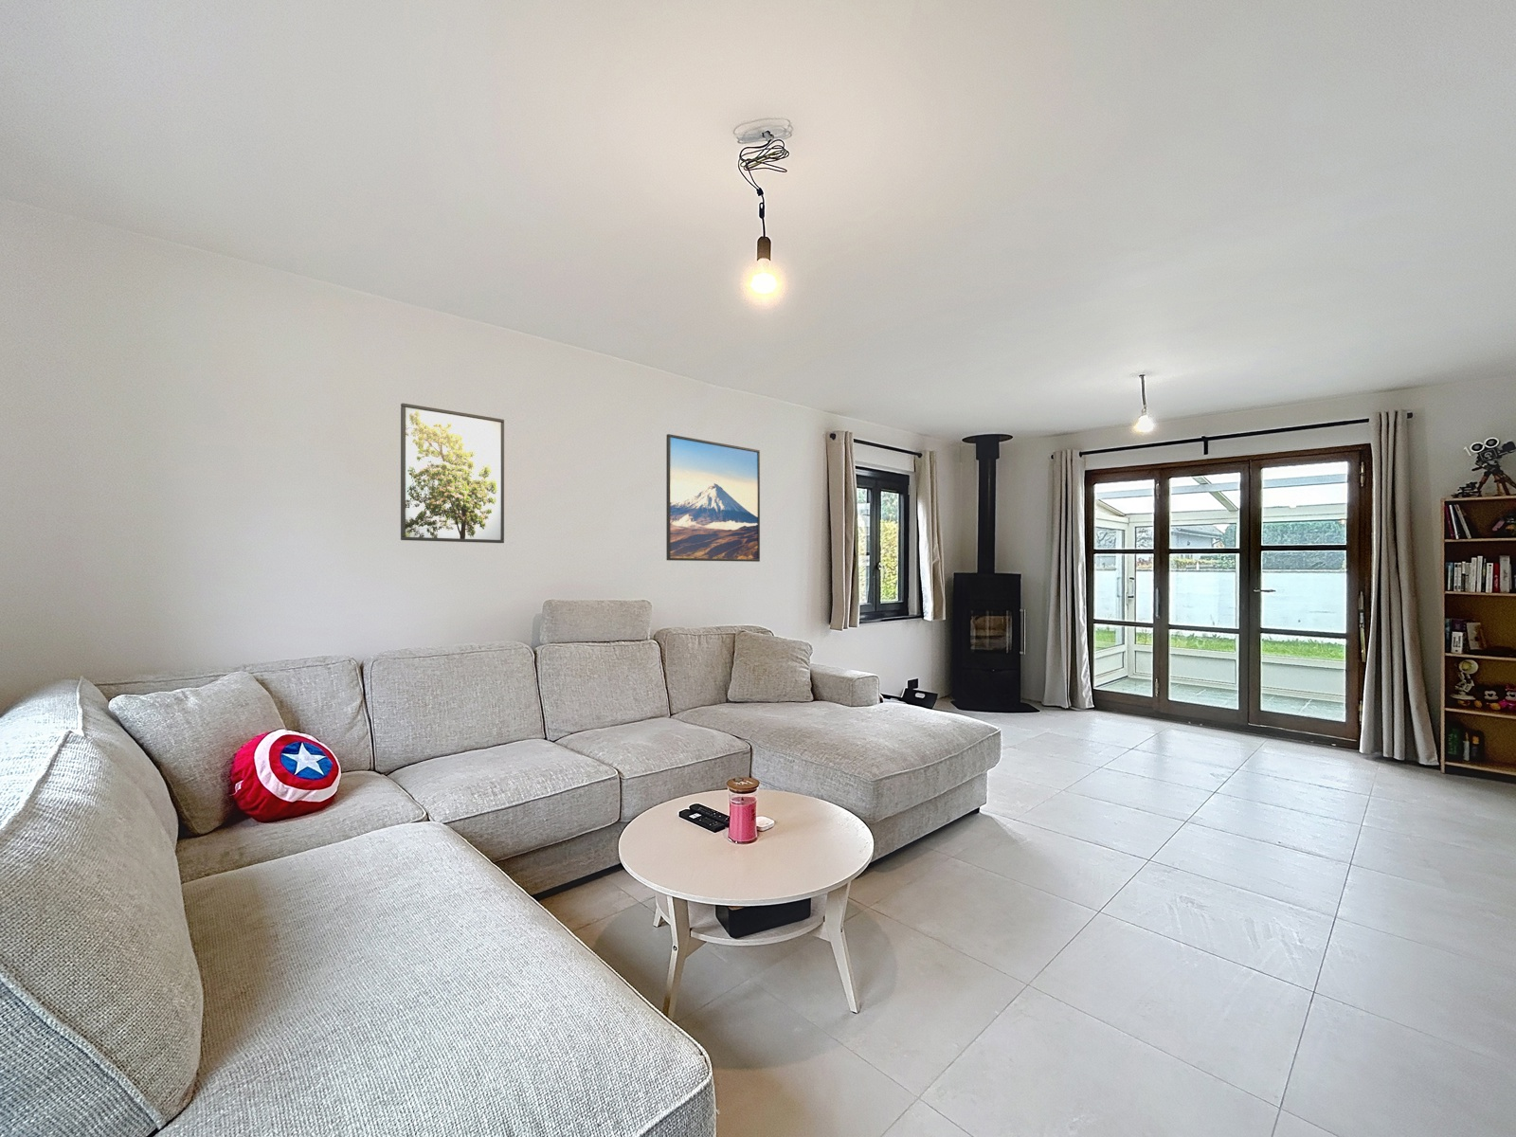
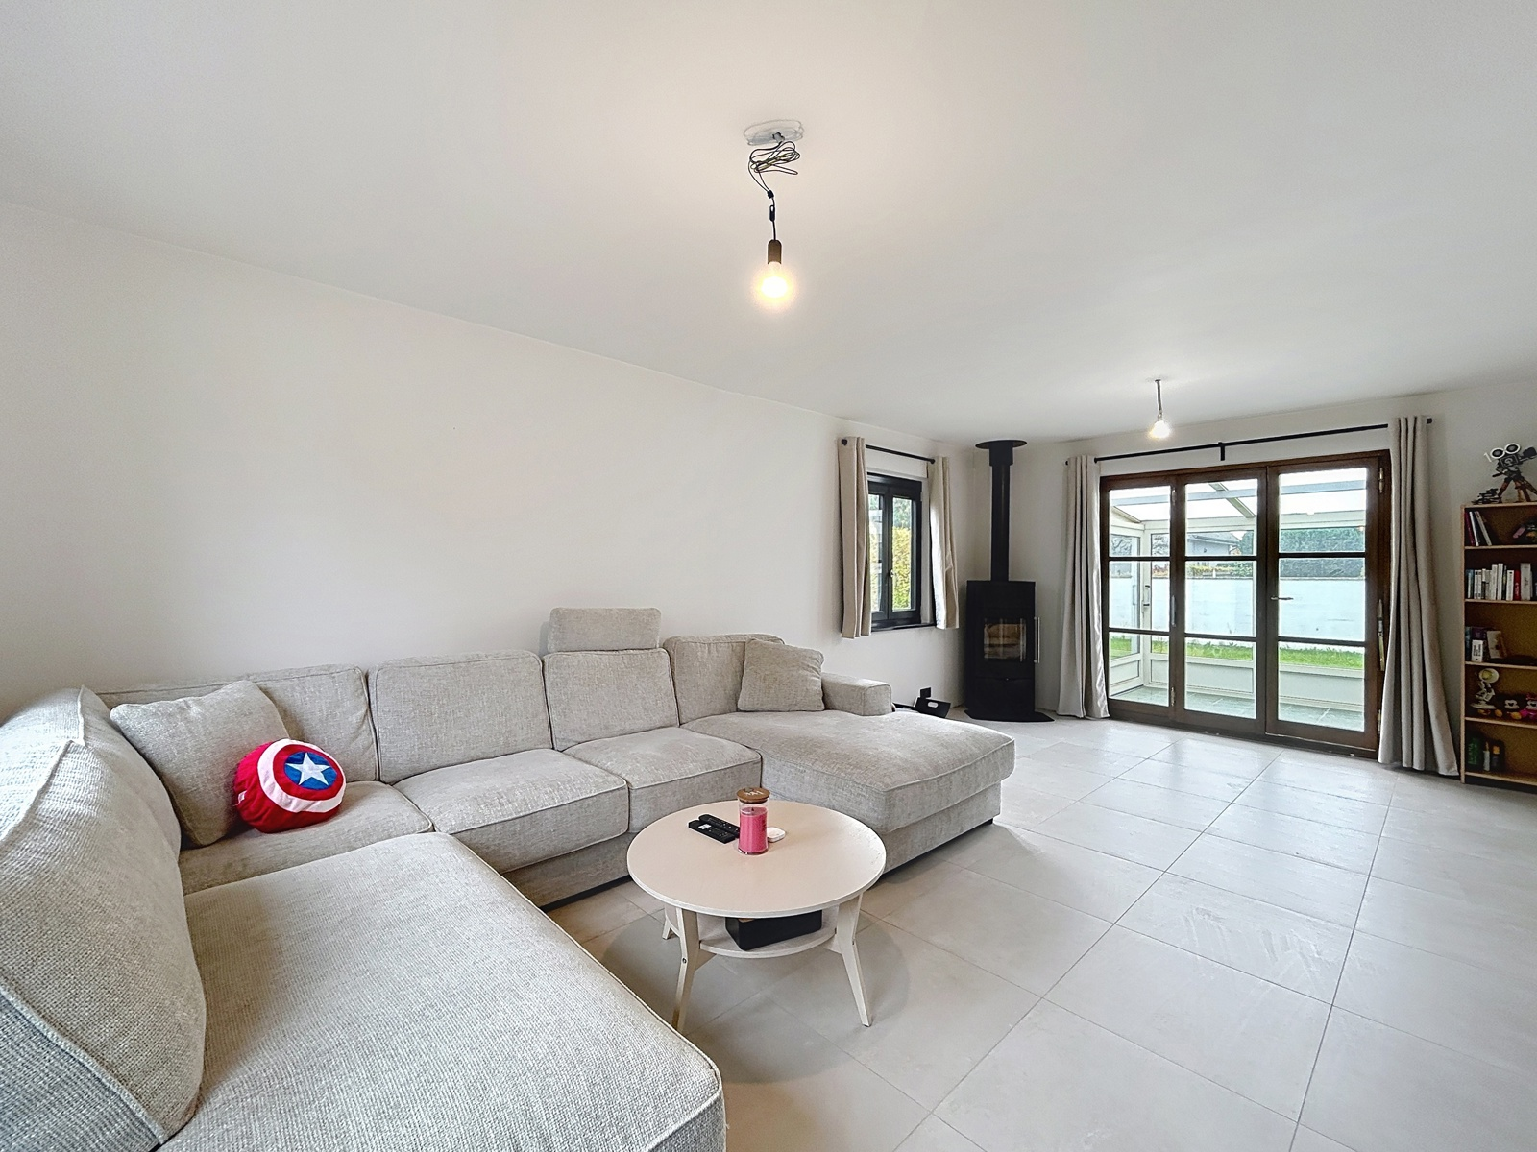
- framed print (455, 477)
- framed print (715, 502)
